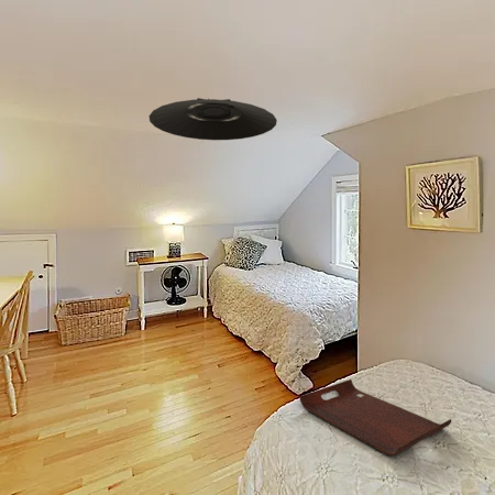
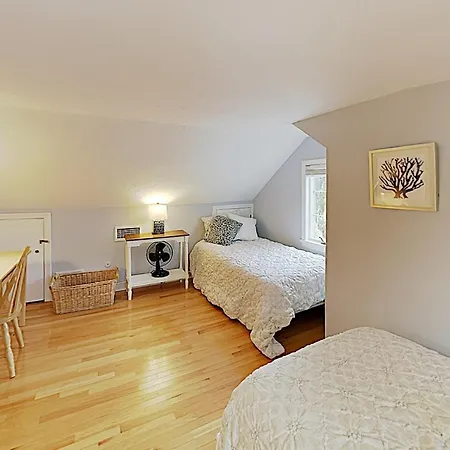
- ceiling light (213, 113)
- serving tray (370, 411)
